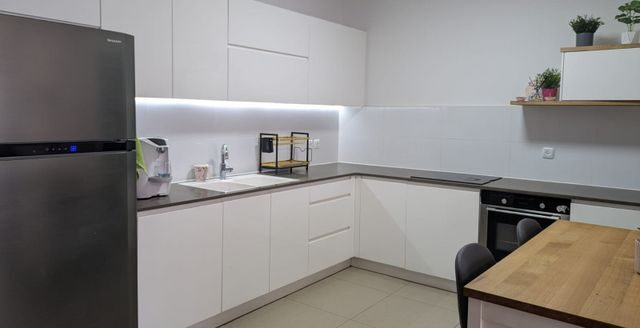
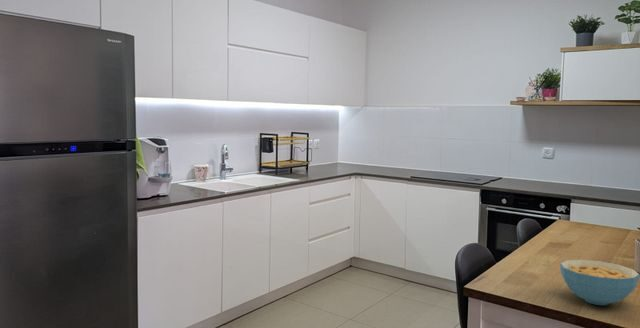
+ cereal bowl (597, 285)
